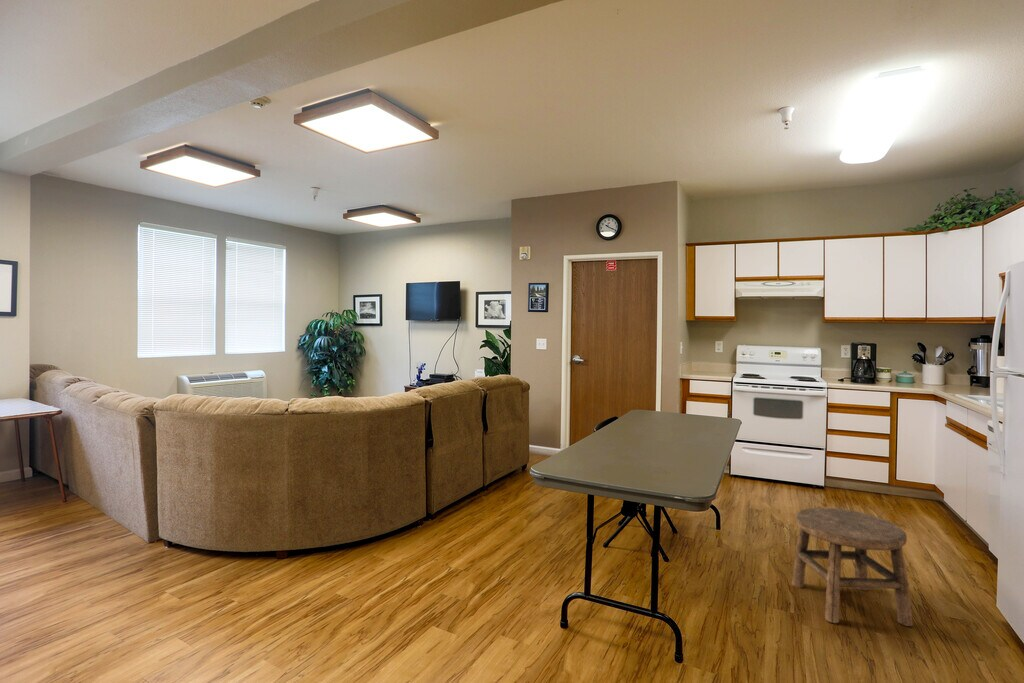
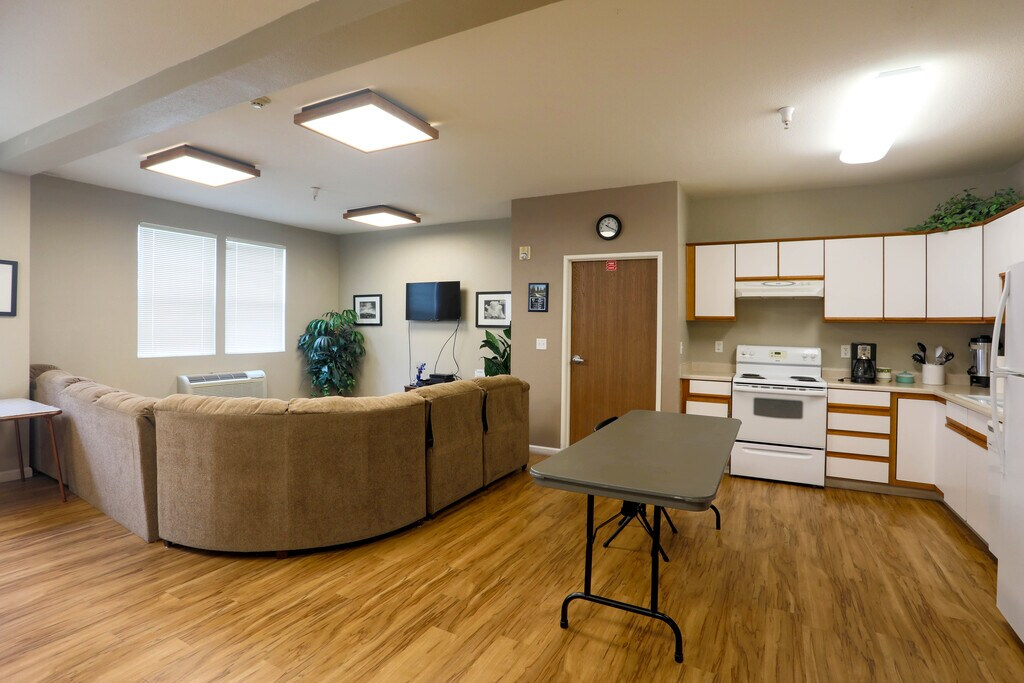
- stool (848, 559)
